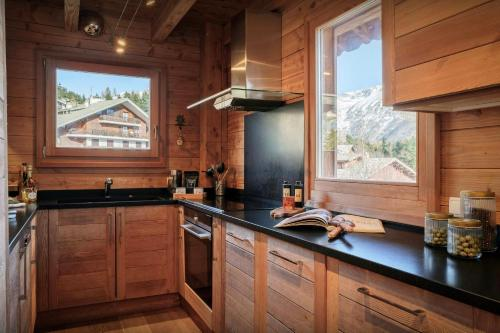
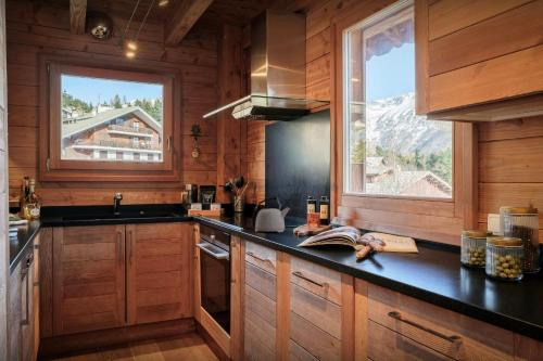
+ kettle (270, 214)
